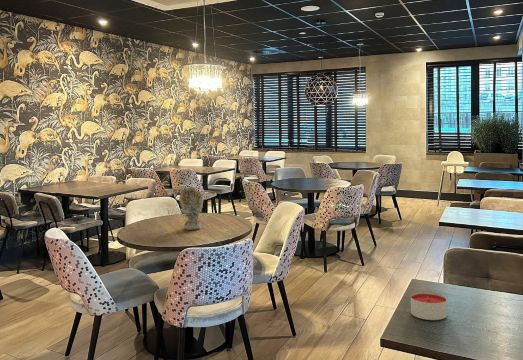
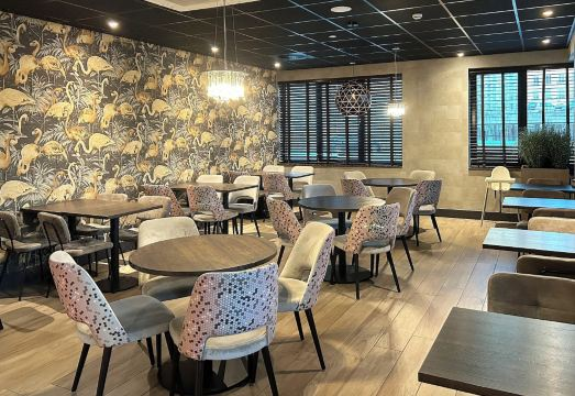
- vase (191, 207)
- candle (428, 305)
